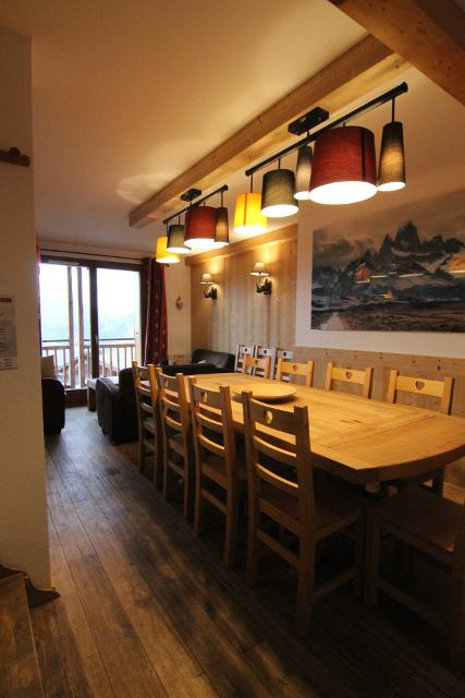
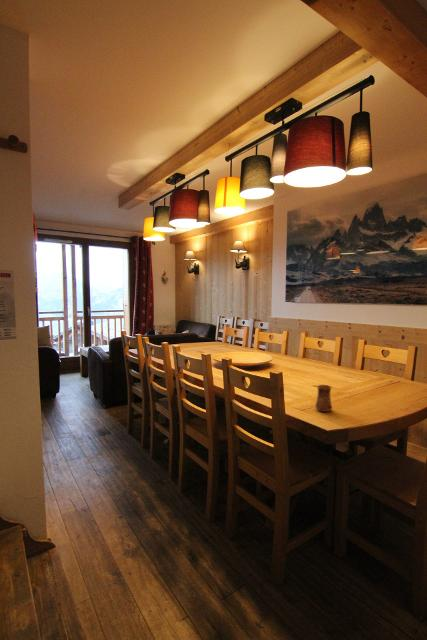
+ cup (323, 398)
